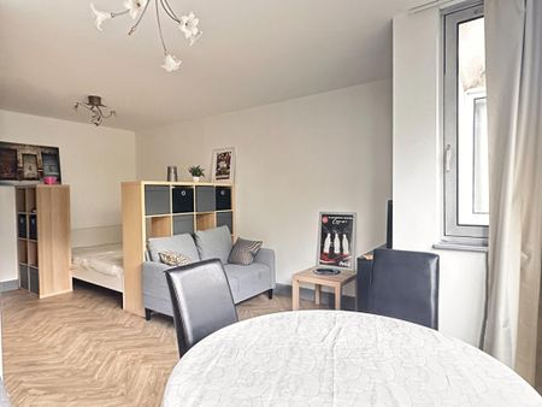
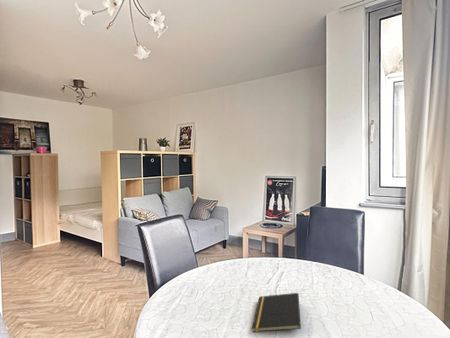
+ notepad (277, 310)
